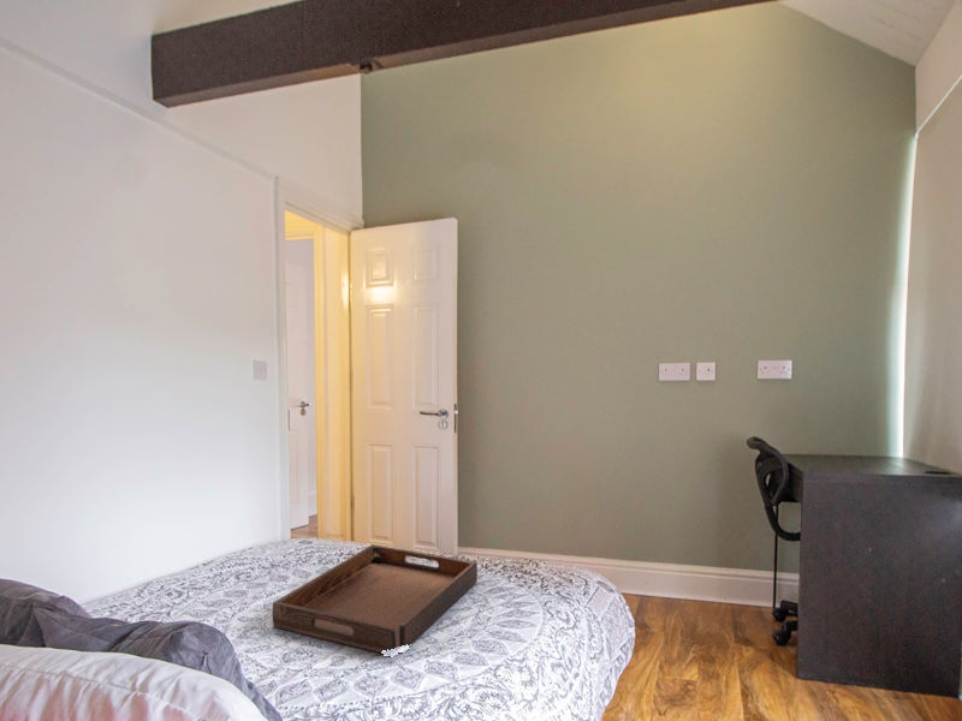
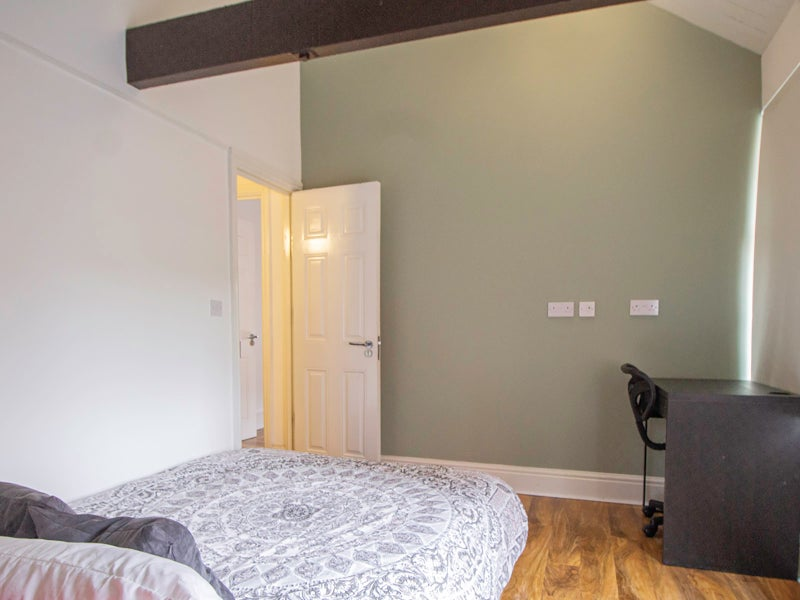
- serving tray (382, 591)
